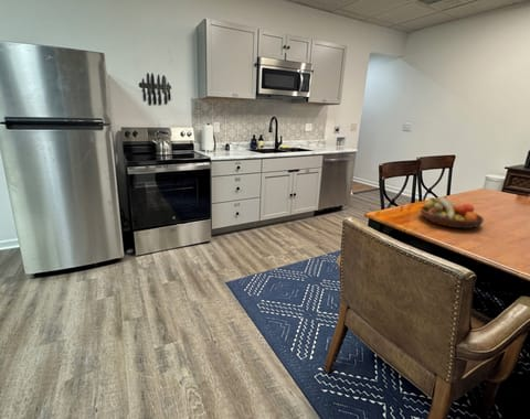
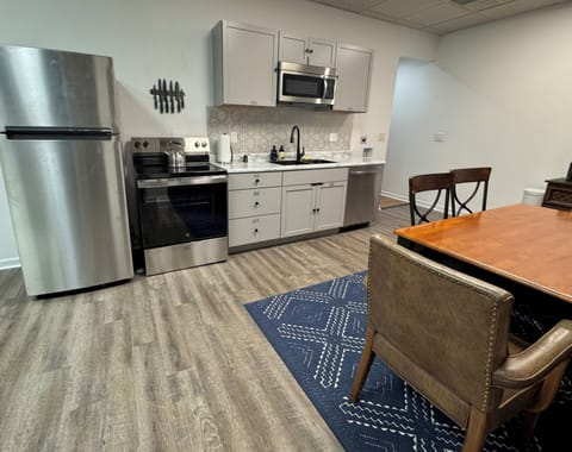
- fruit bowl (451, 211)
